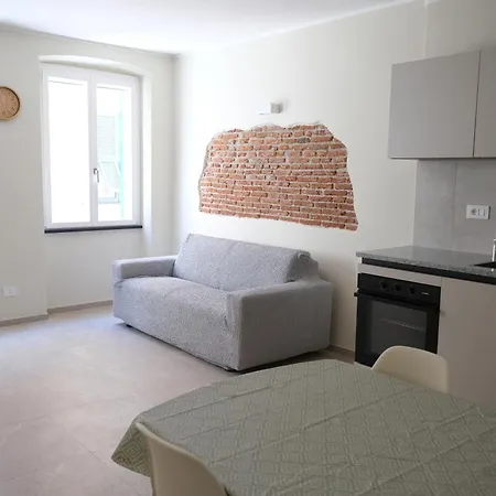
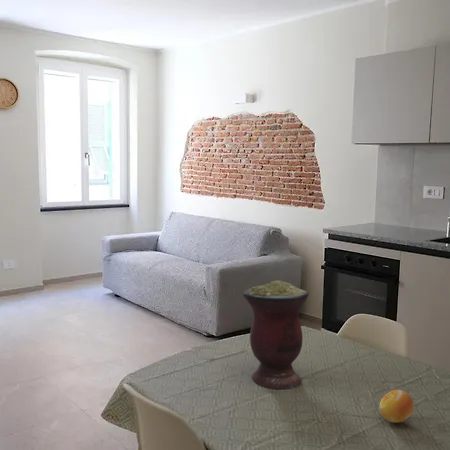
+ fruit (396, 406)
+ vase (274, 328)
